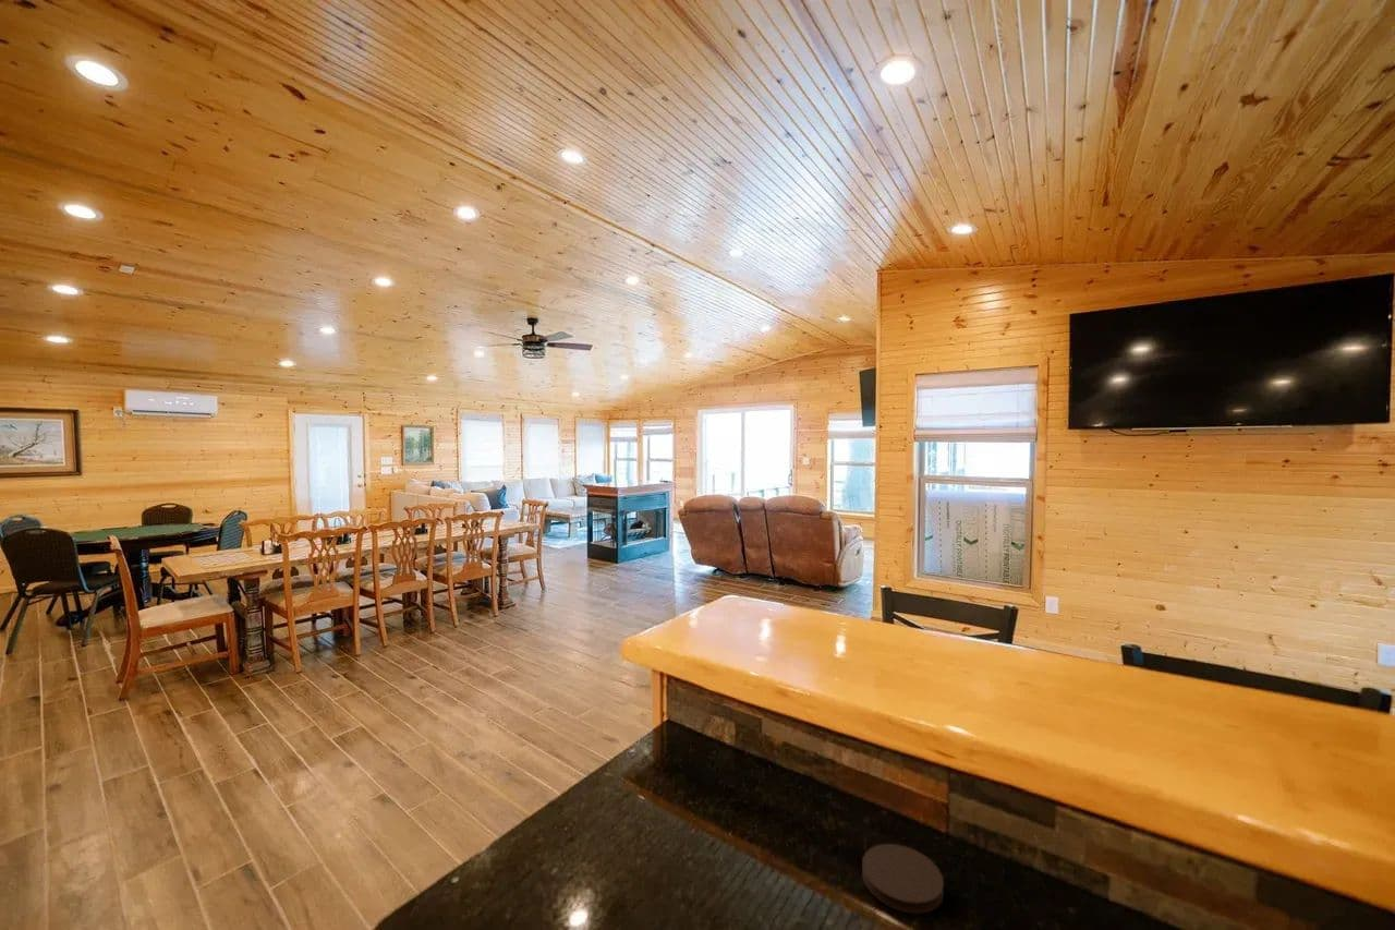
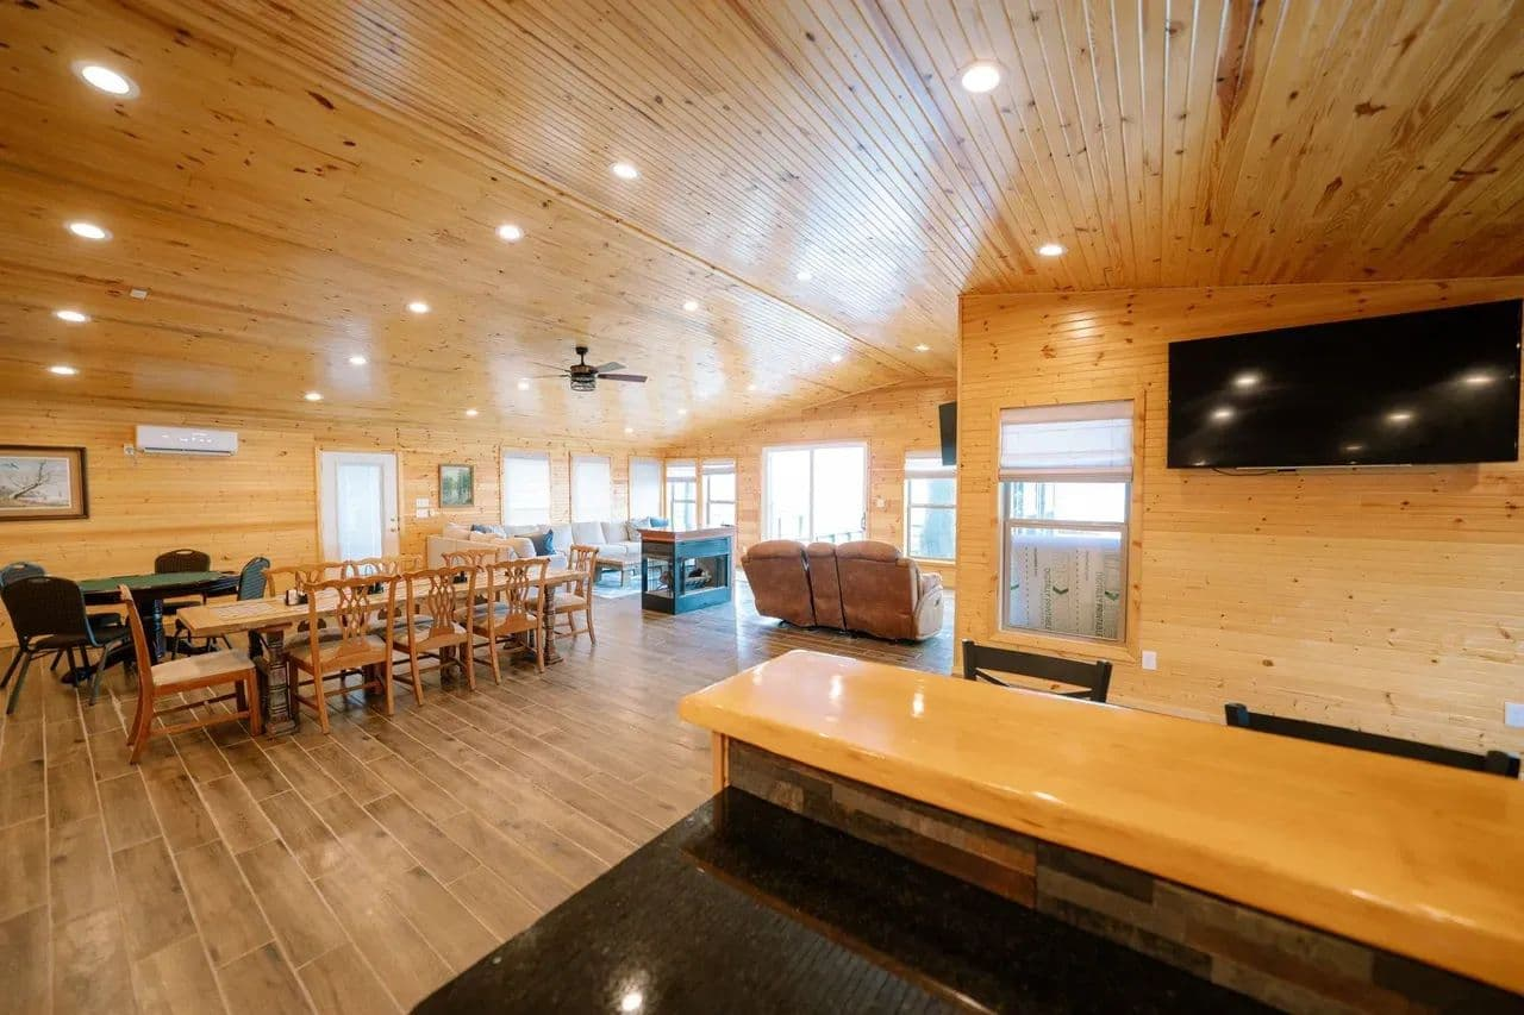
- coaster (901, 875)
